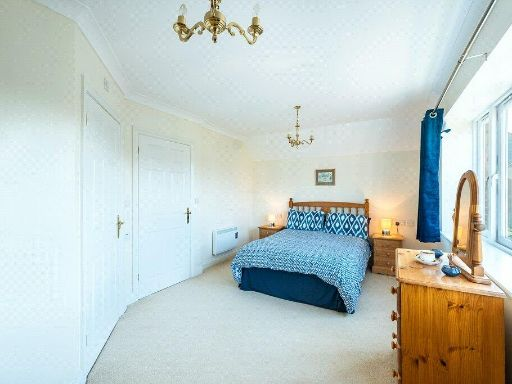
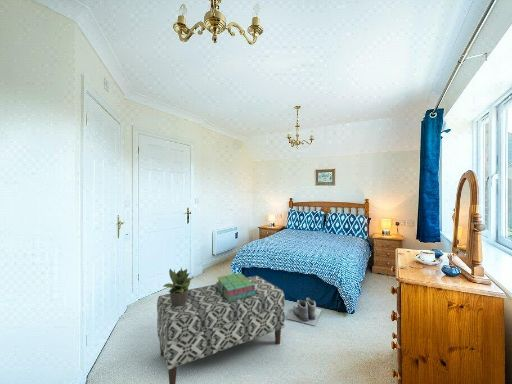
+ potted plant (177, 286)
+ bench (222, 320)
+ boots (304, 306)
+ stack of books (235, 286)
